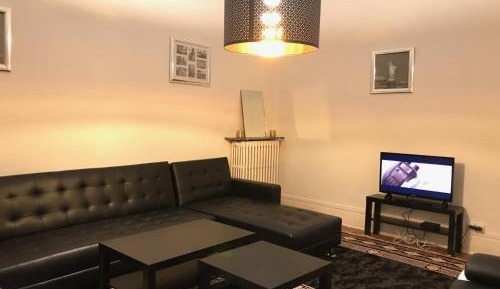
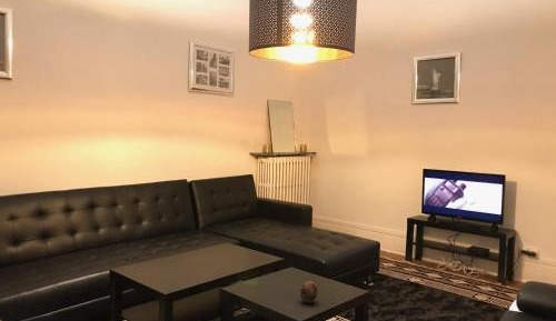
+ decorative egg (308, 291)
